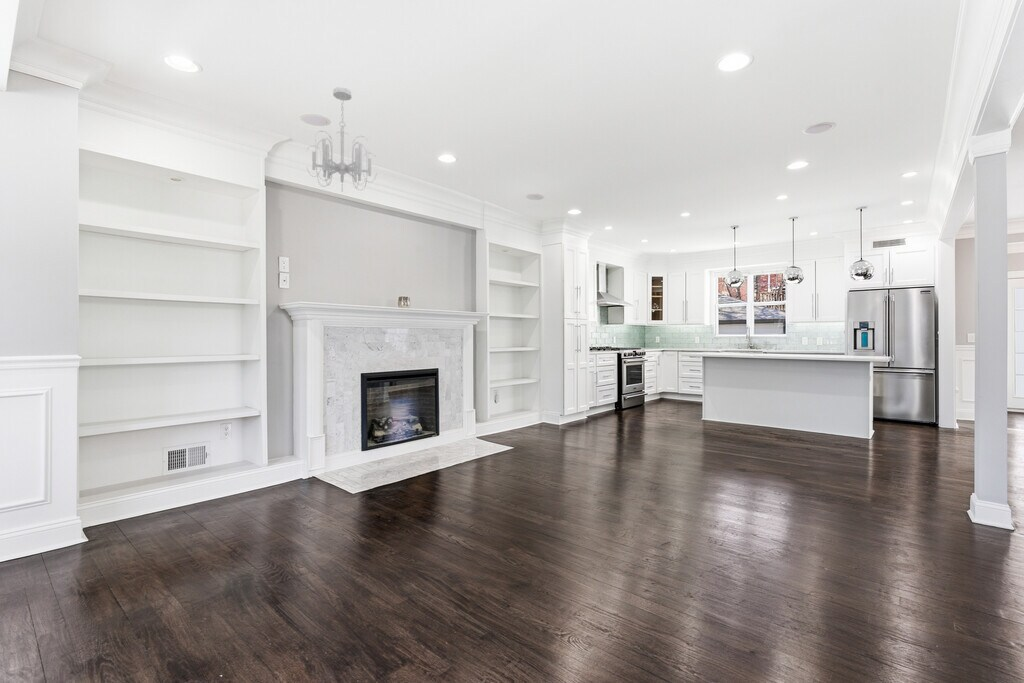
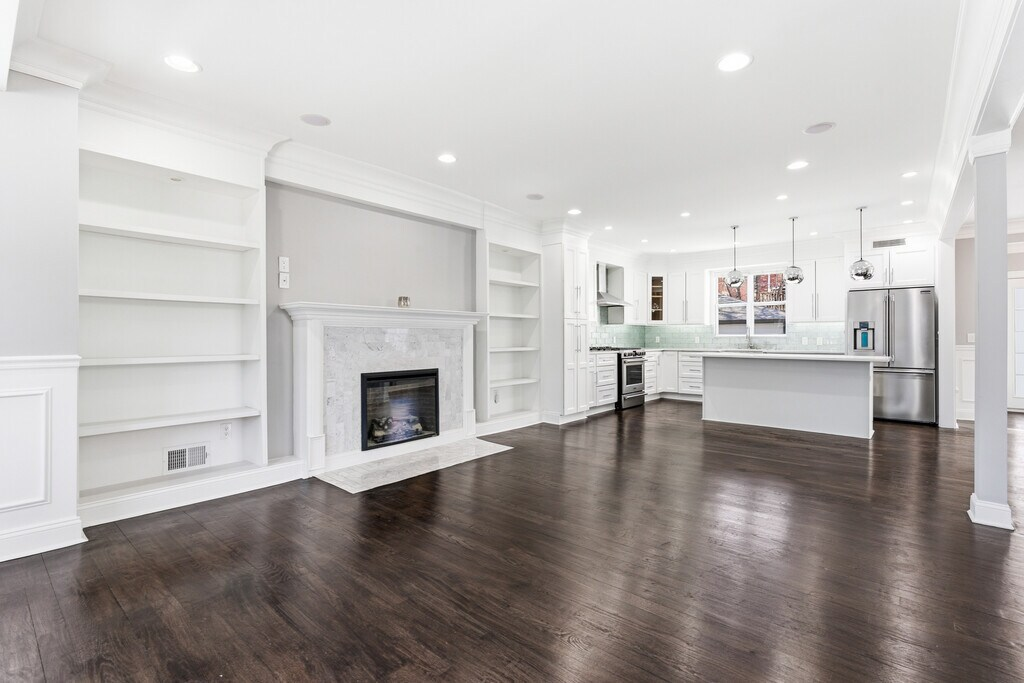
- chandelier (342, 138)
